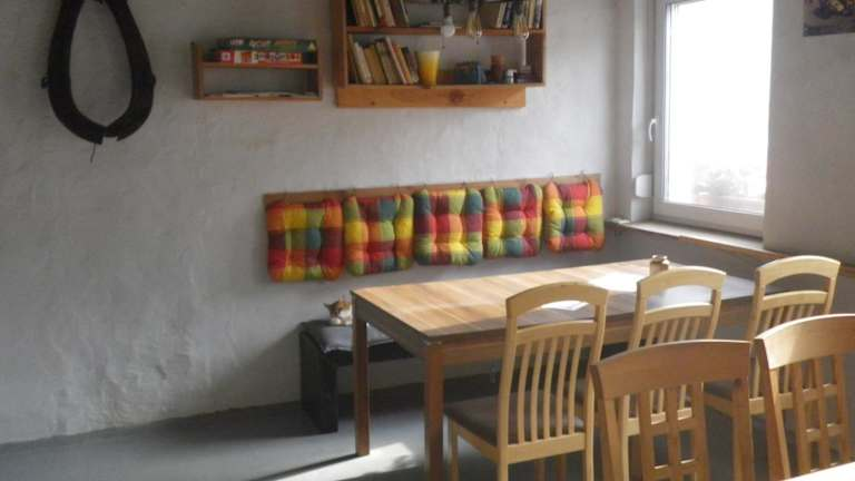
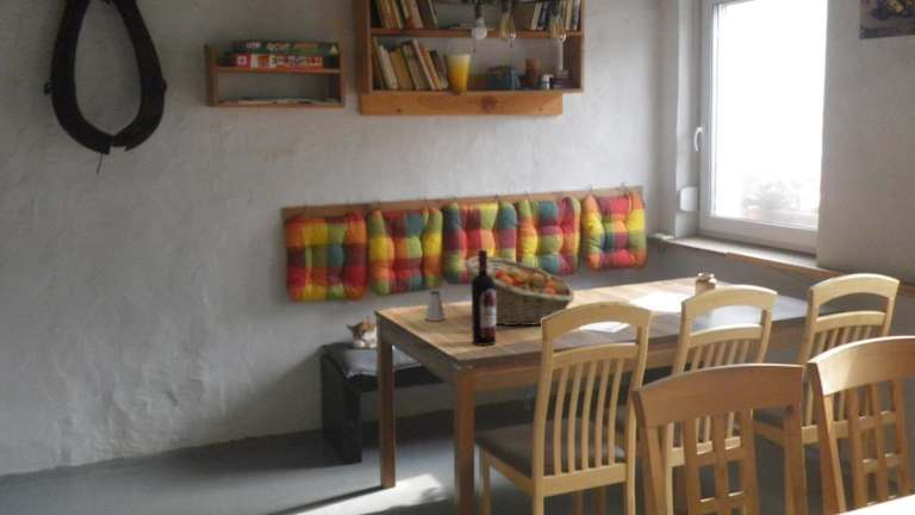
+ saltshaker (435, 304)
+ wine bottle (483, 297)
+ fruit basket (519, 287)
